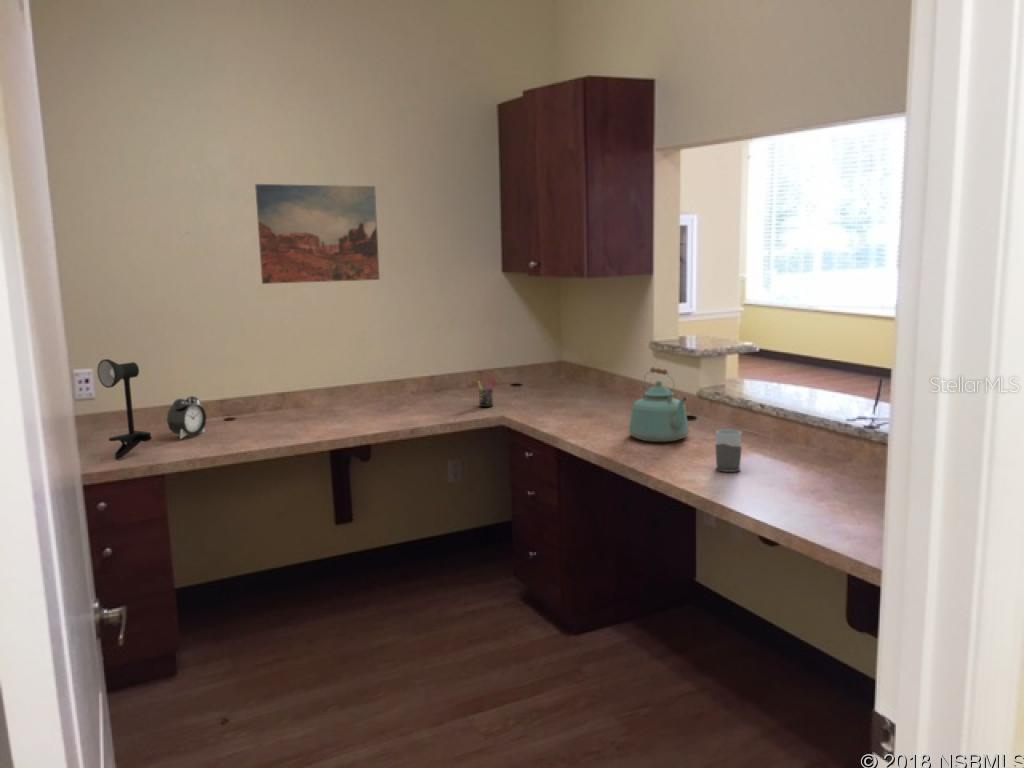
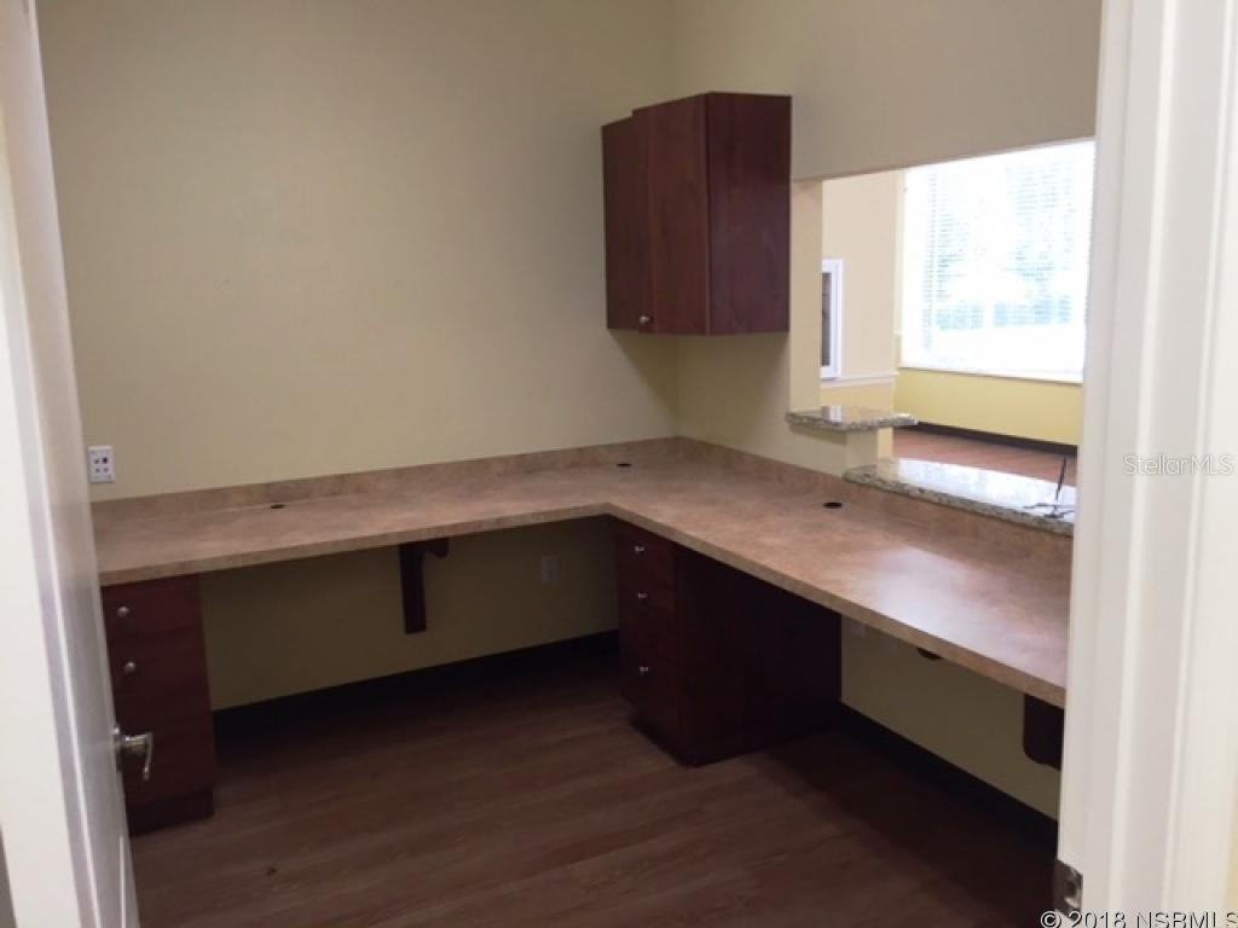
- wall art (319, 233)
- desk lamp (126, 406)
- kettle (662, 403)
- mug (730, 449)
- alarm clock (186, 416)
- pen holder (485, 391)
